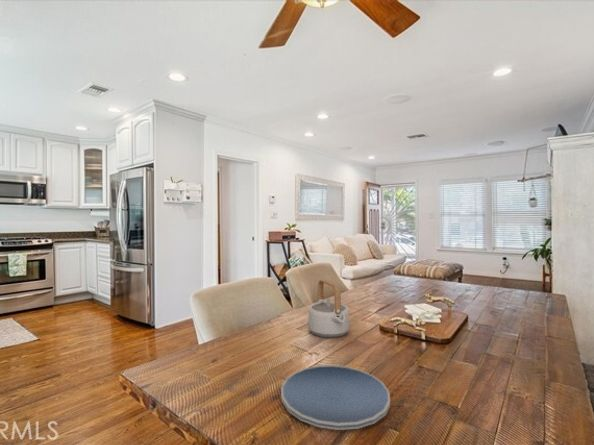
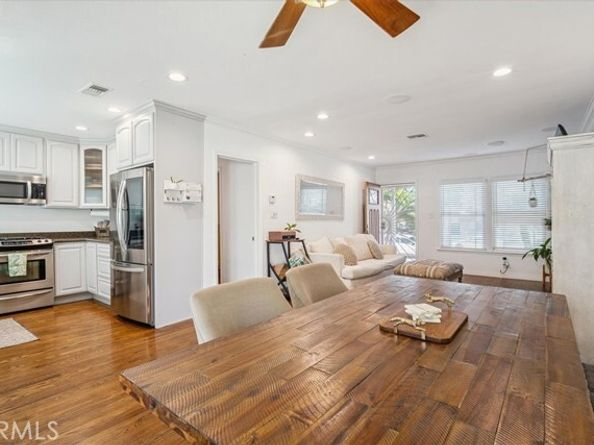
- plate (334, 393)
- teapot (330, 307)
